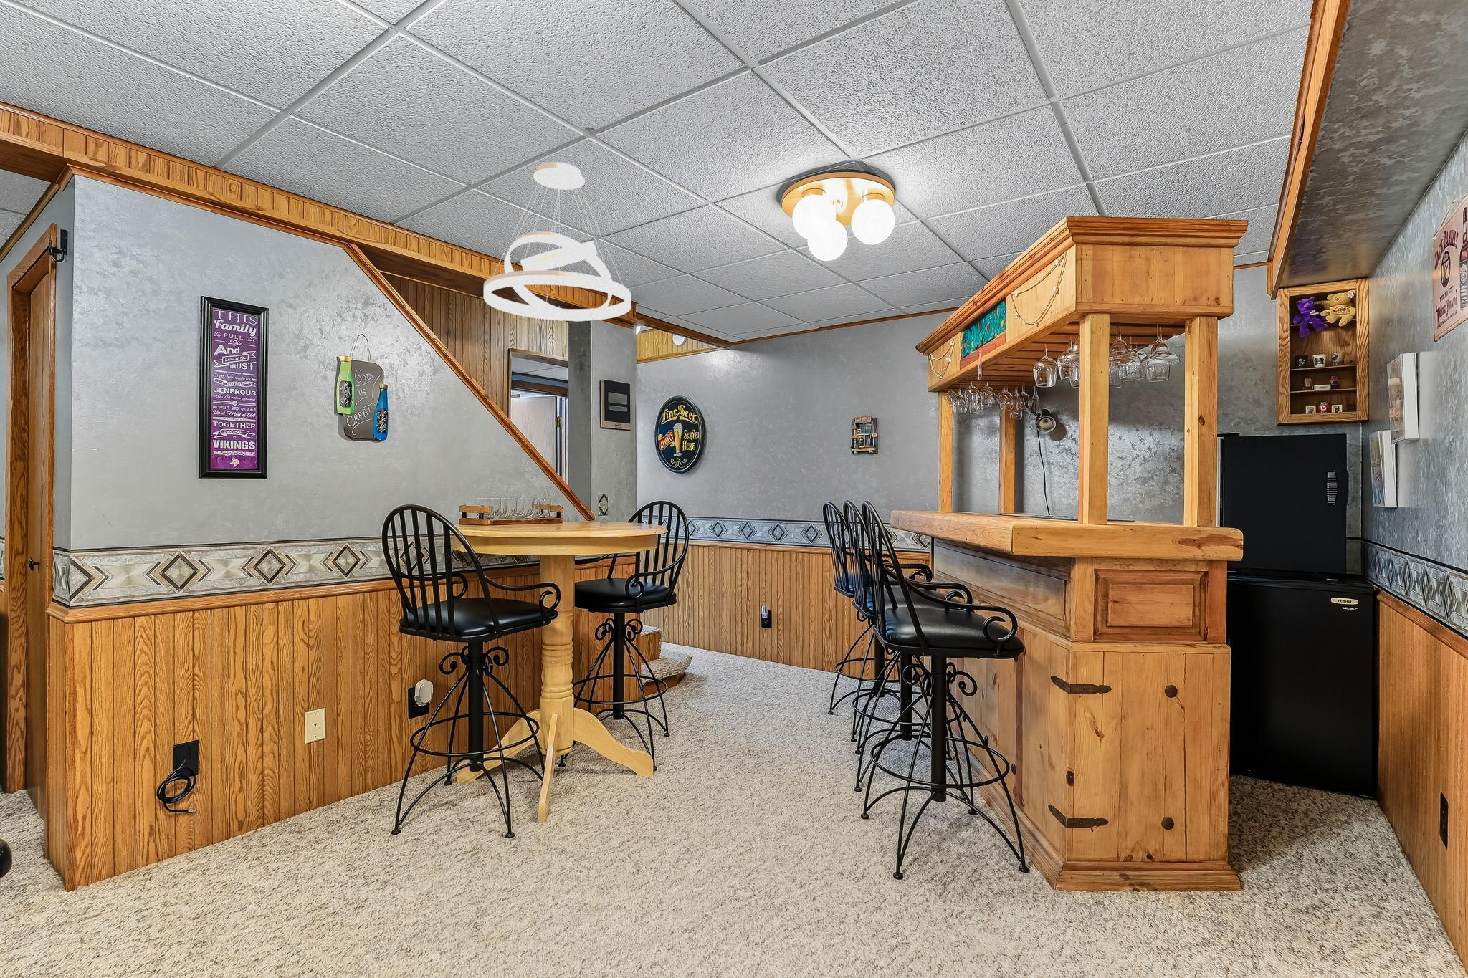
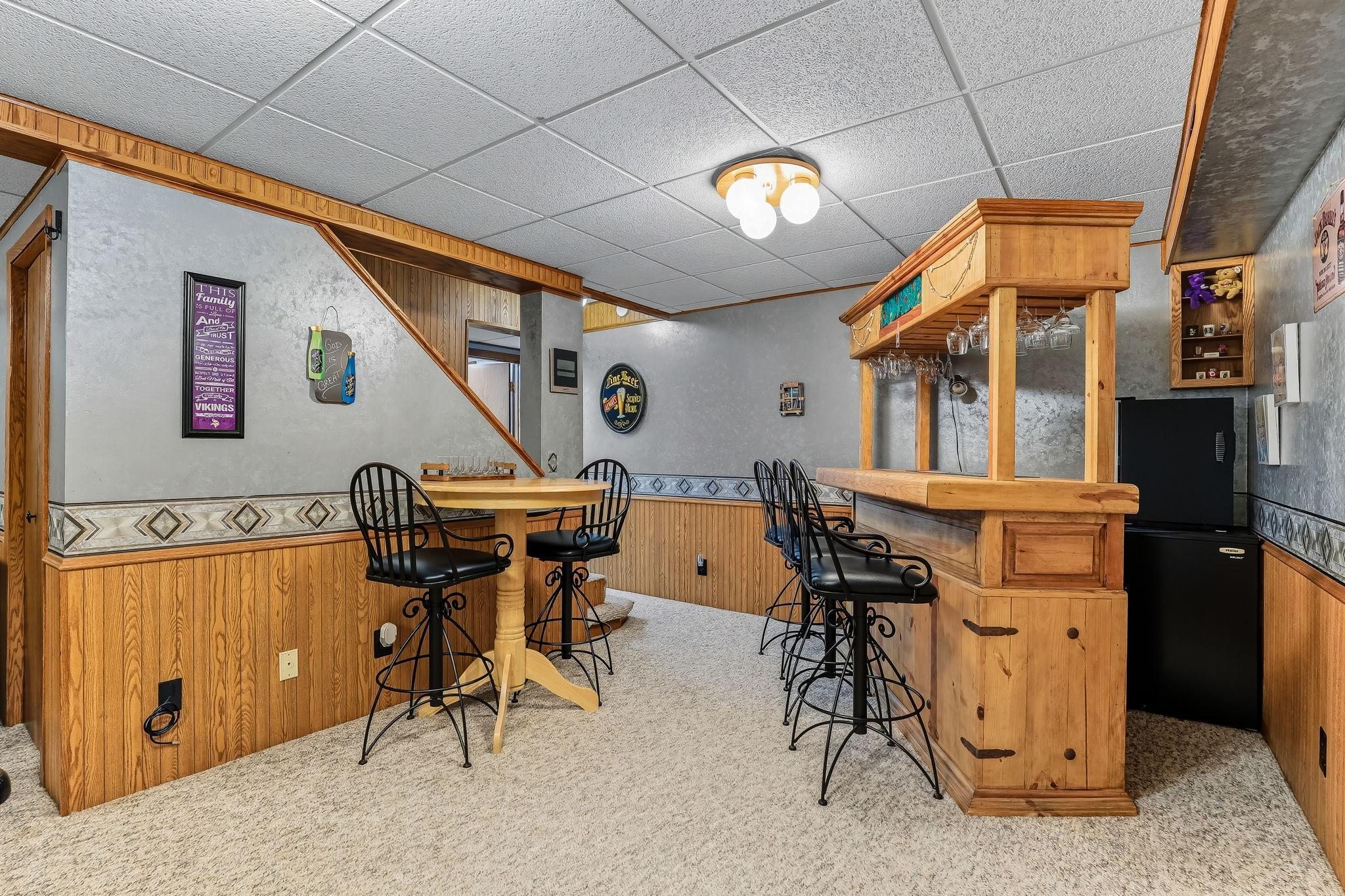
- pendant light (559, 241)
